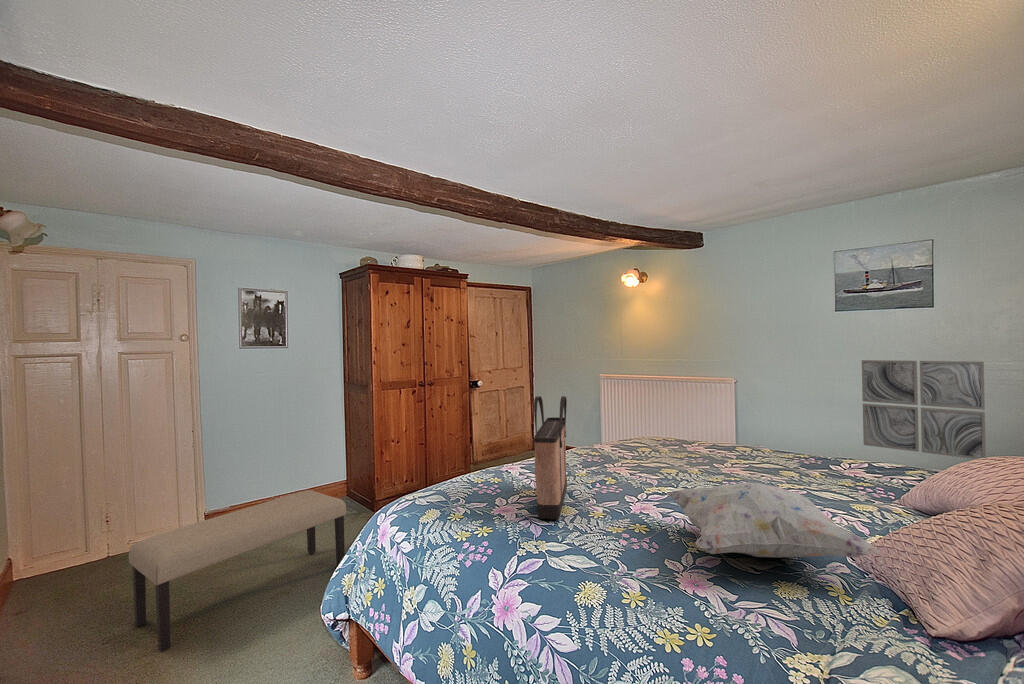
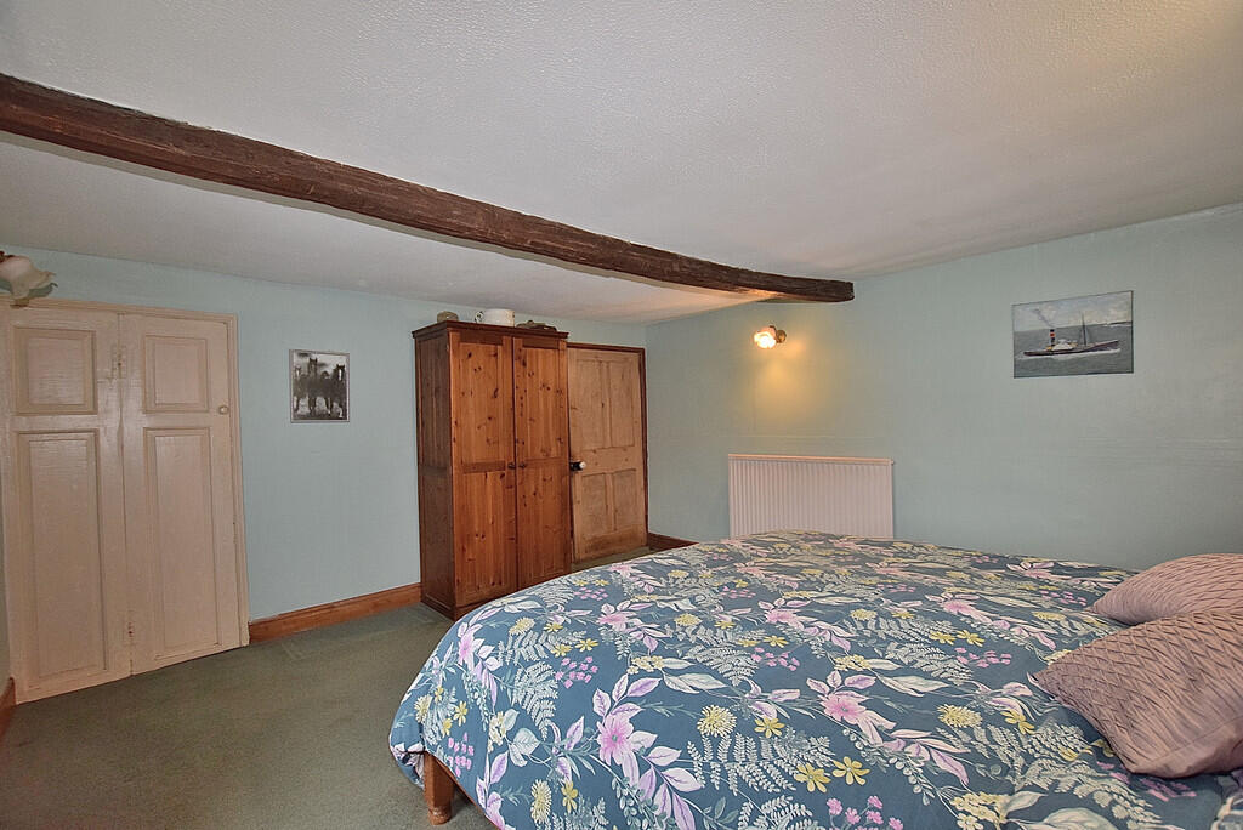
- shopping bag (552, 450)
- wall art (917, 407)
- bench (249, 550)
- decorative pillow (757, 518)
